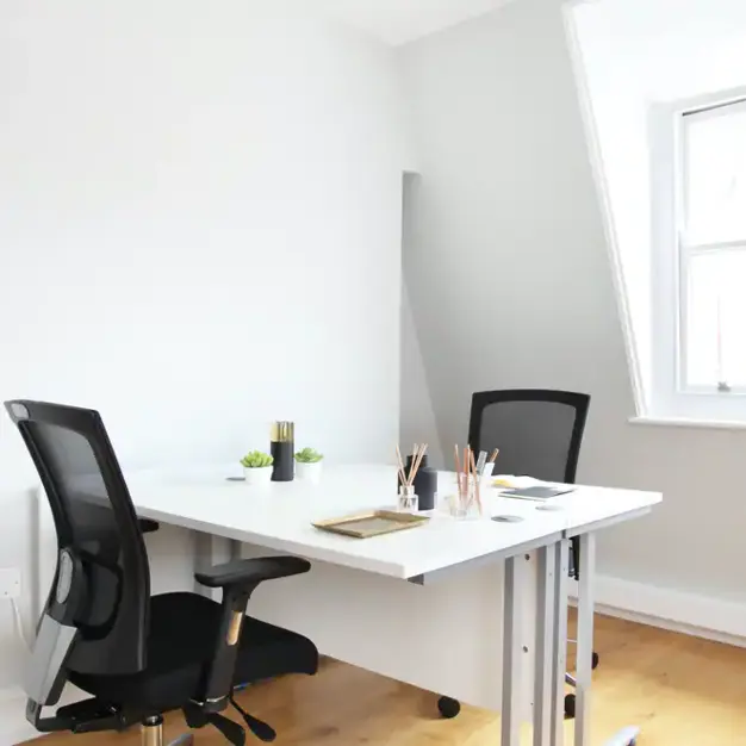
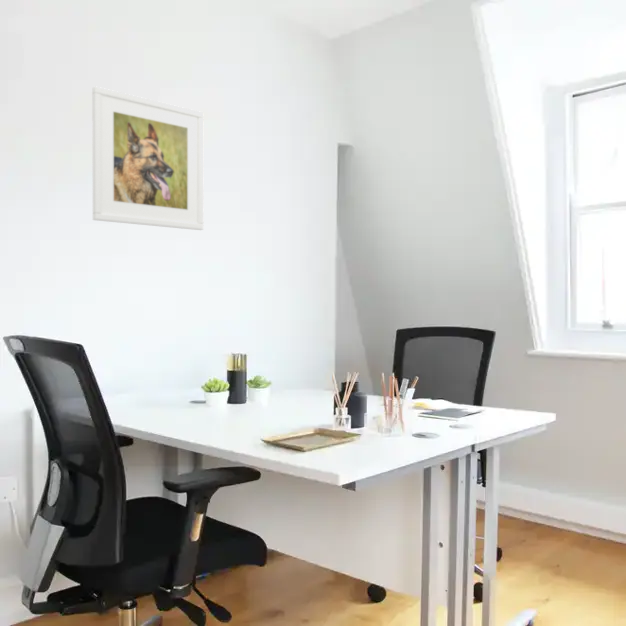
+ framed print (151, 163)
